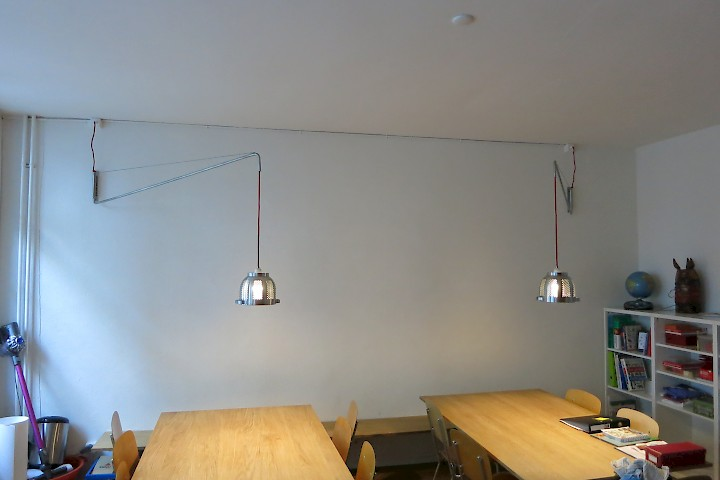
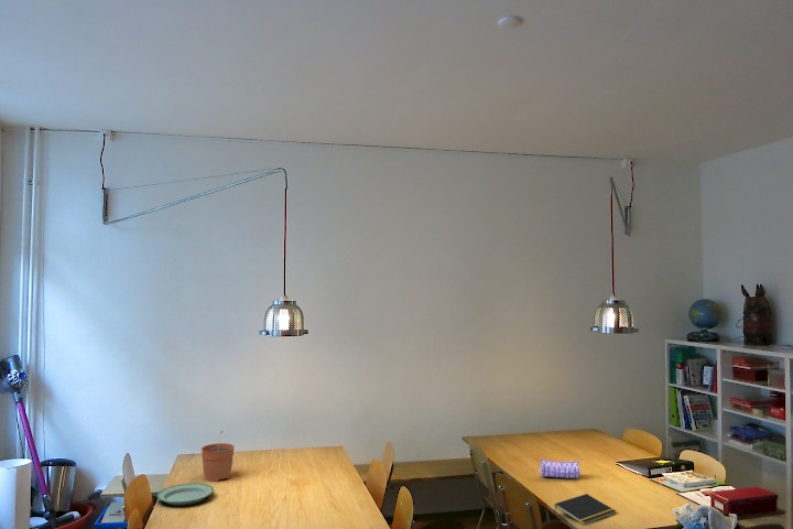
+ pencil case (560, 468)
+ plate (185, 495)
+ plant pot (217, 454)
+ notepad (585, 508)
